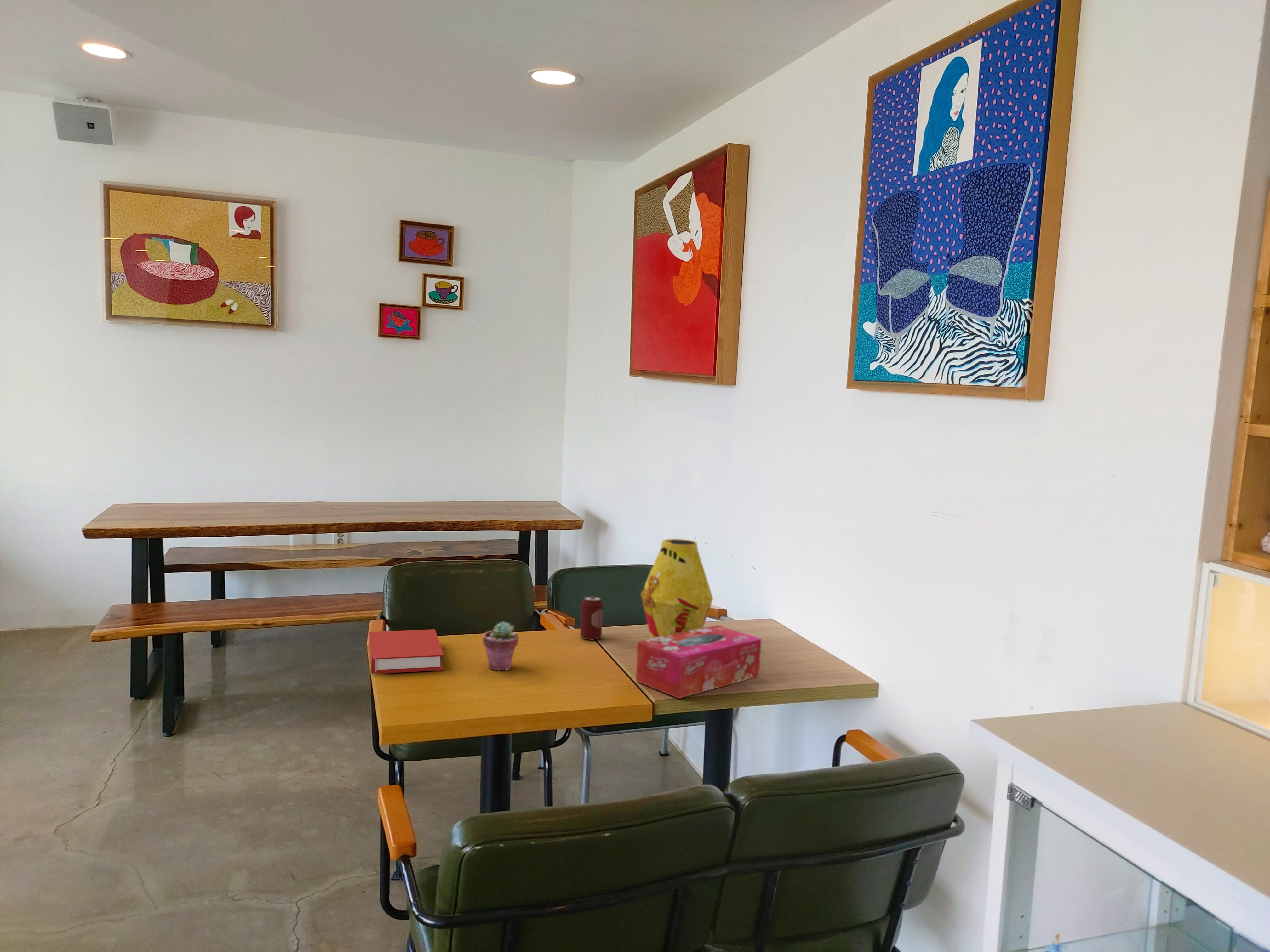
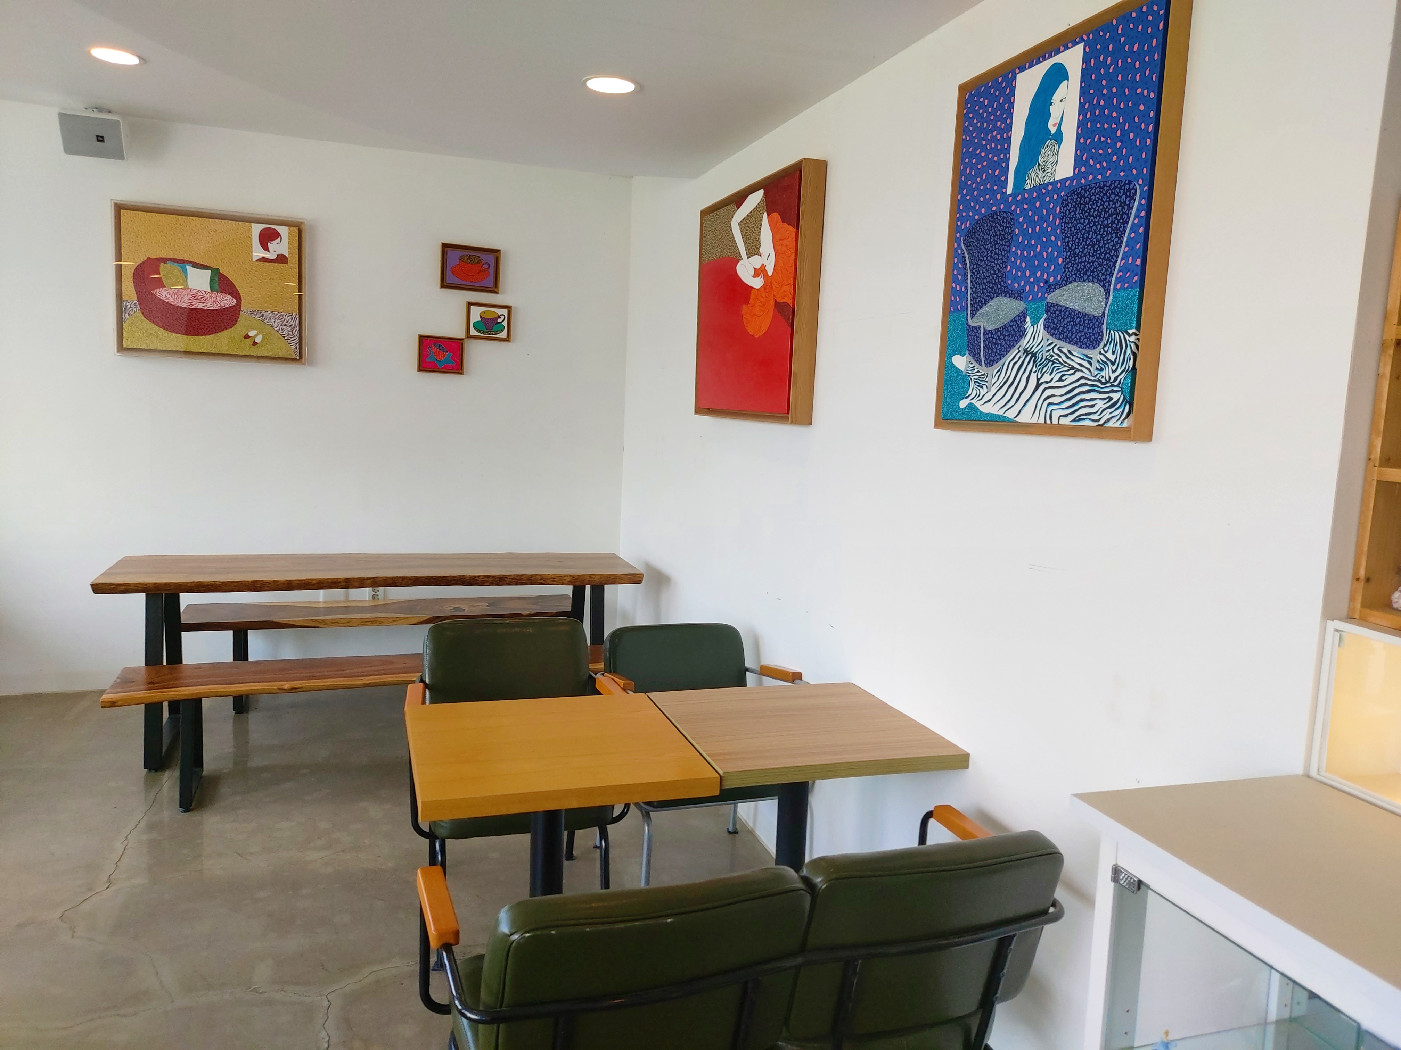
- potted succulent (501, 644)
- book (405, 650)
- beverage can (592, 617)
- vase (677, 594)
- tissue box (699, 659)
